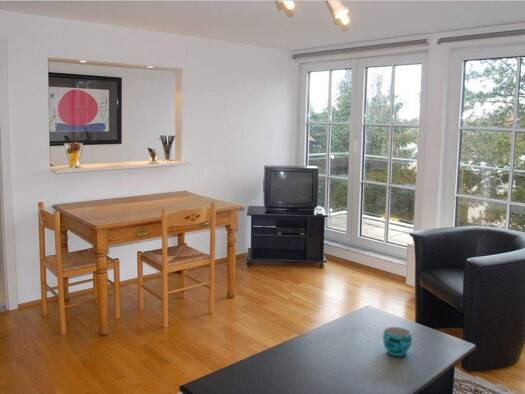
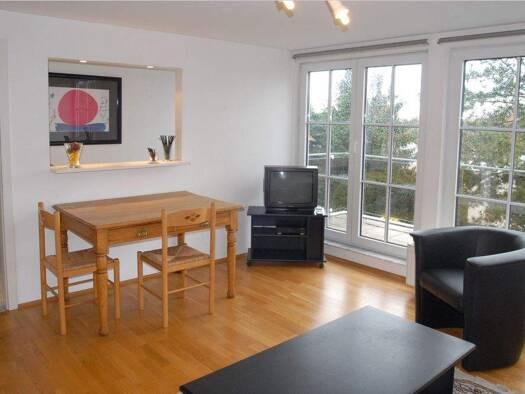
- cup (396, 342)
